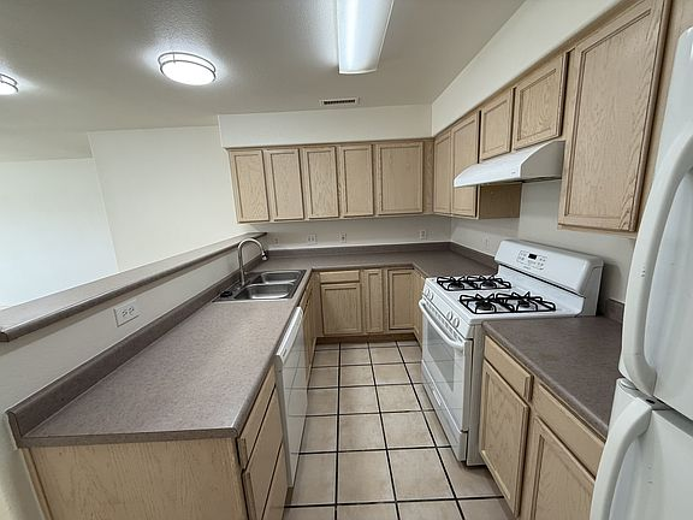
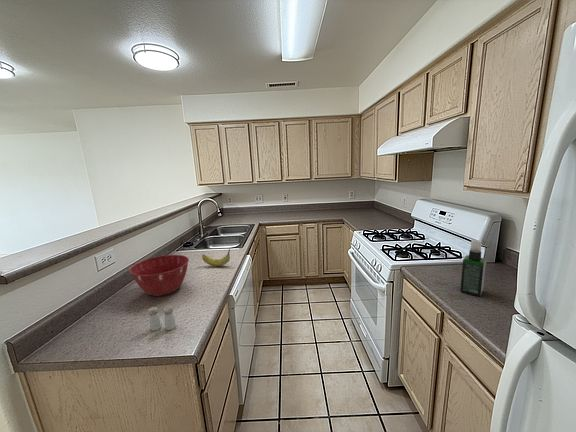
+ fruit (216, 259)
+ spray bottle (473, 266)
+ salt and pepper shaker (159, 318)
+ mixing bowl (162, 277)
